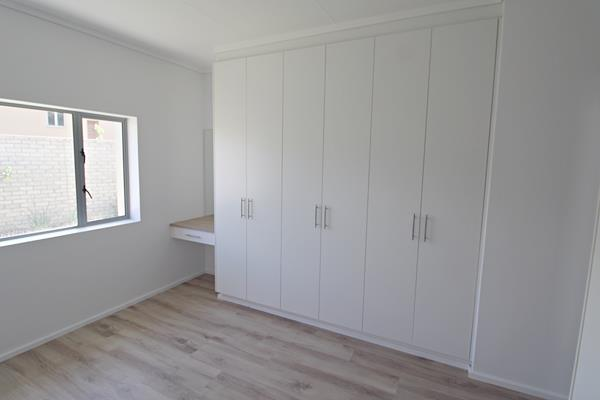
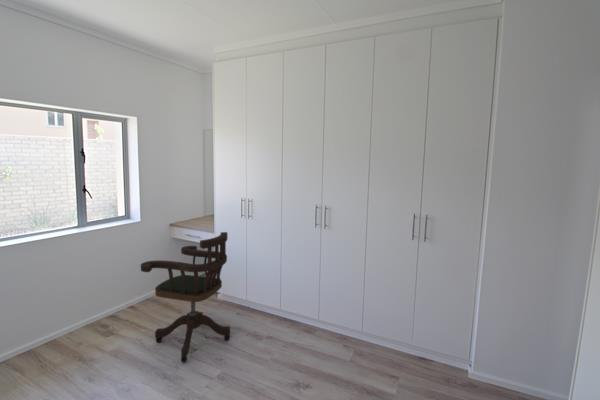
+ office chair (192, 288)
